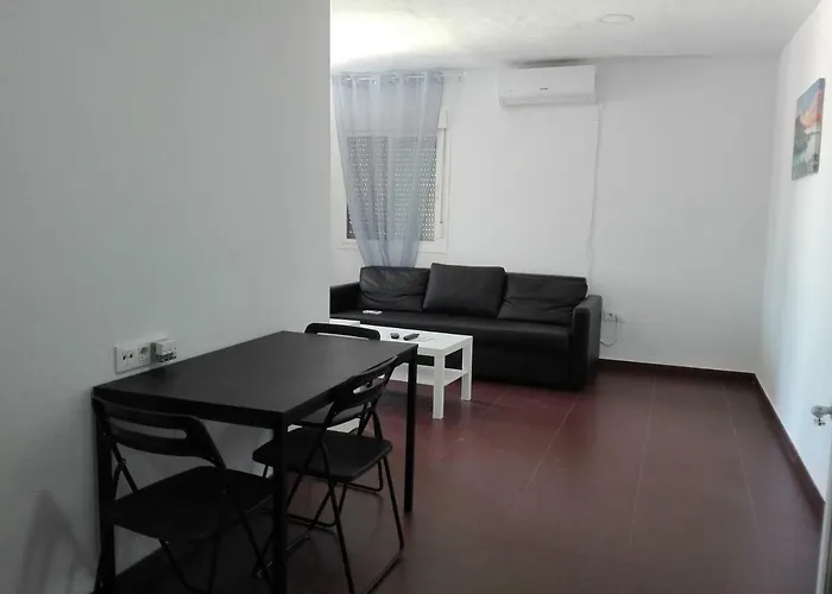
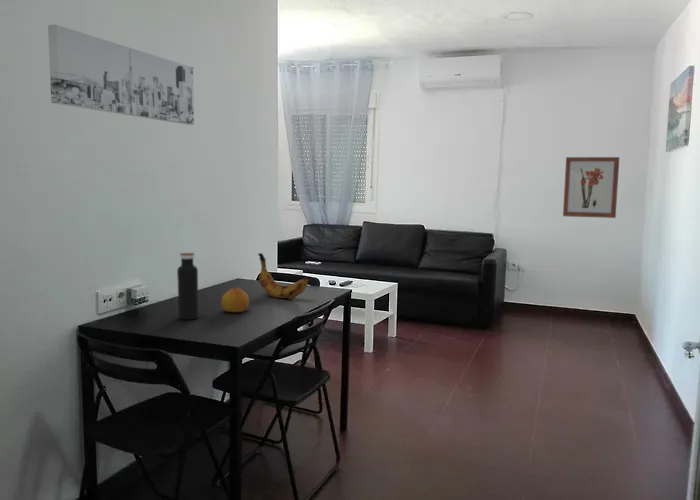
+ wall art (590, 187)
+ fruit (235, 299)
+ banana (278, 283)
+ water bottle (187, 285)
+ wall art (132, 82)
